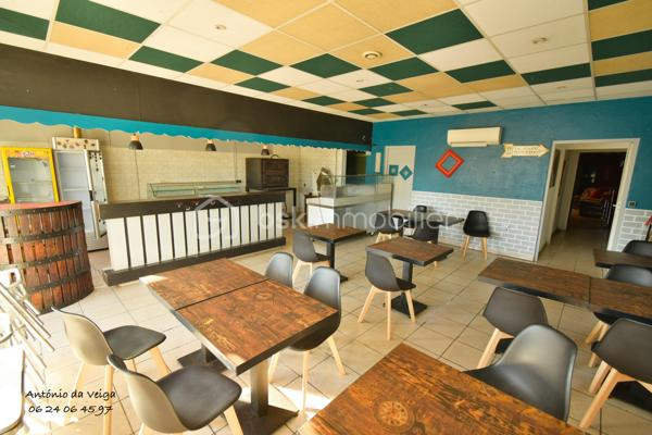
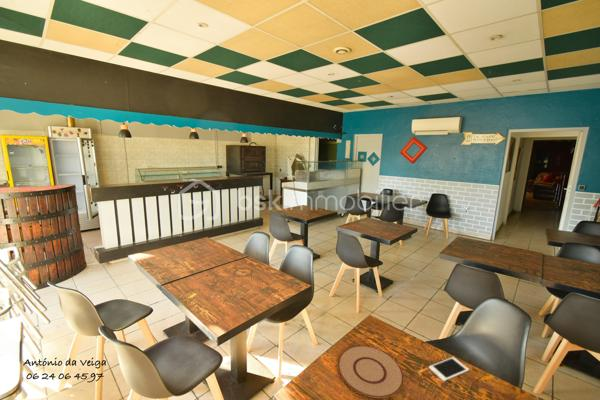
+ plate (369, 369)
+ cell phone (448, 368)
